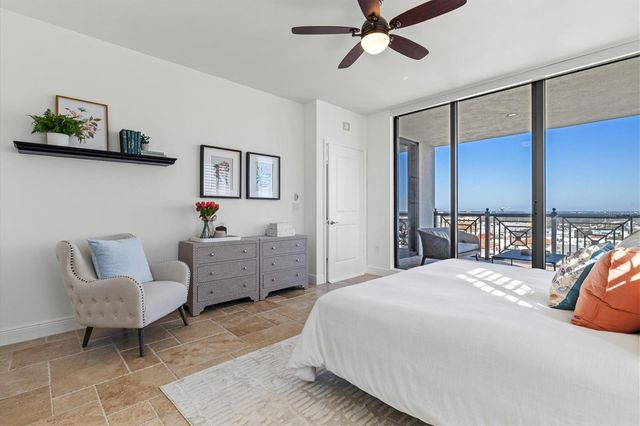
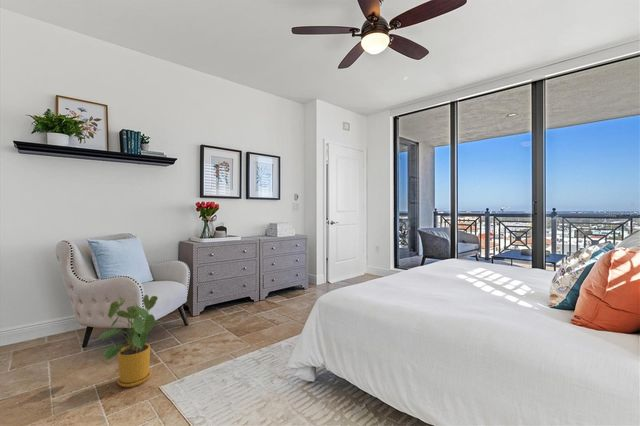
+ house plant (131, 341)
